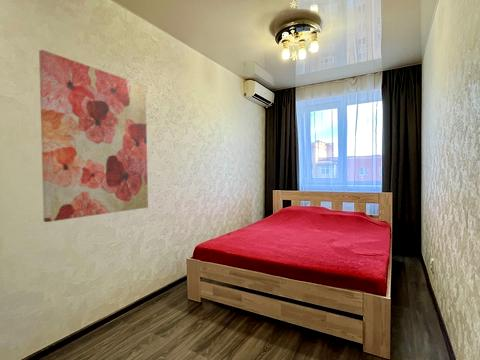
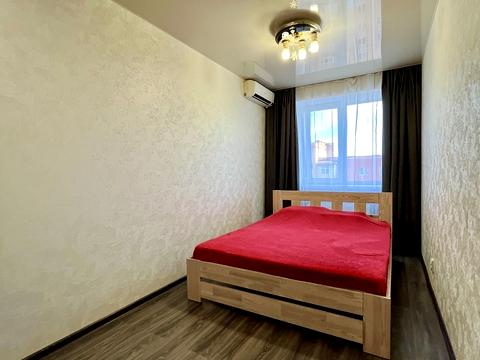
- wall art (103, 142)
